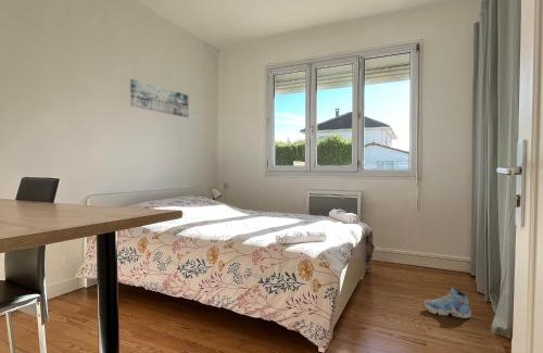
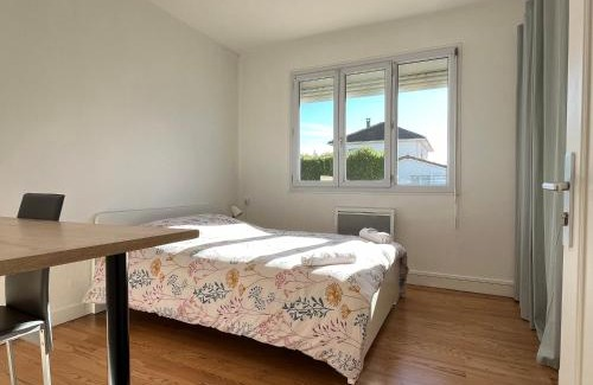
- shoe (446, 300)
- wall art (162, 100)
